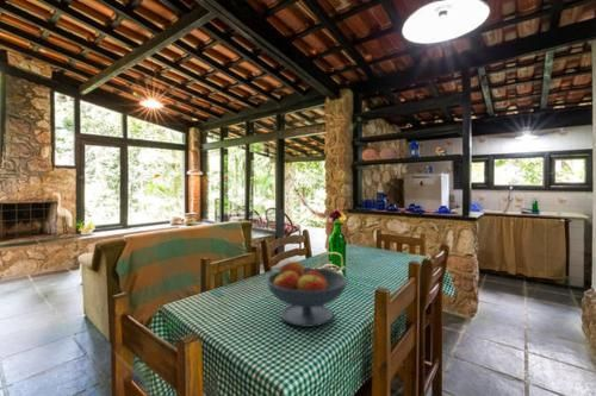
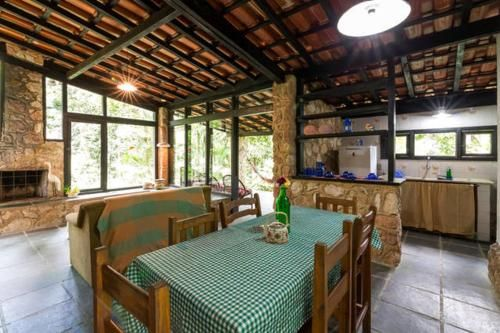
- fruit bowl (306, 289)
